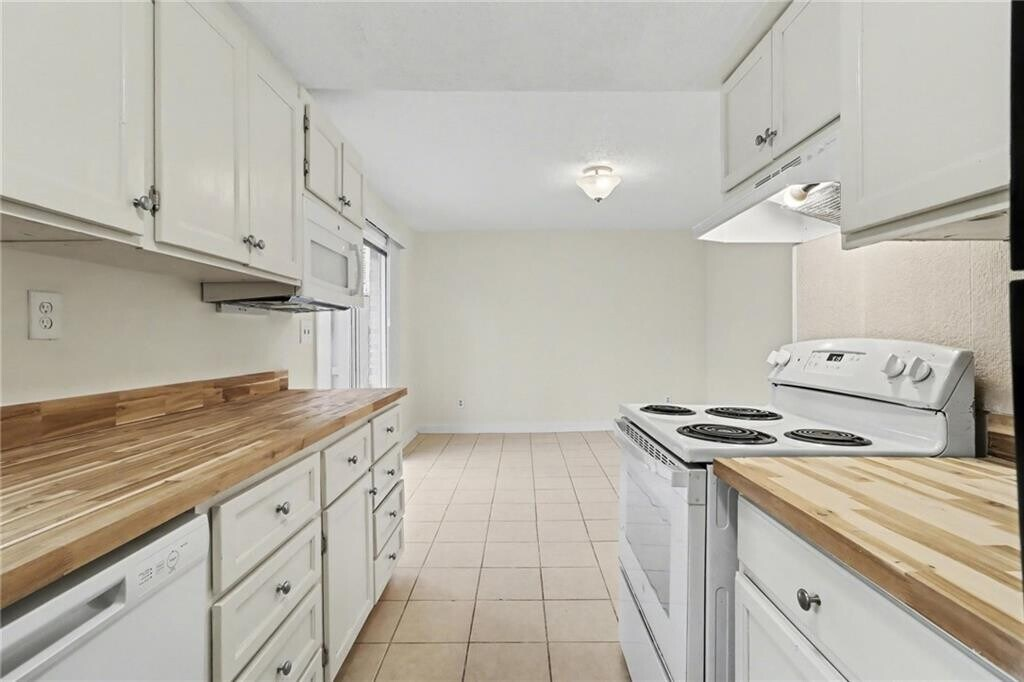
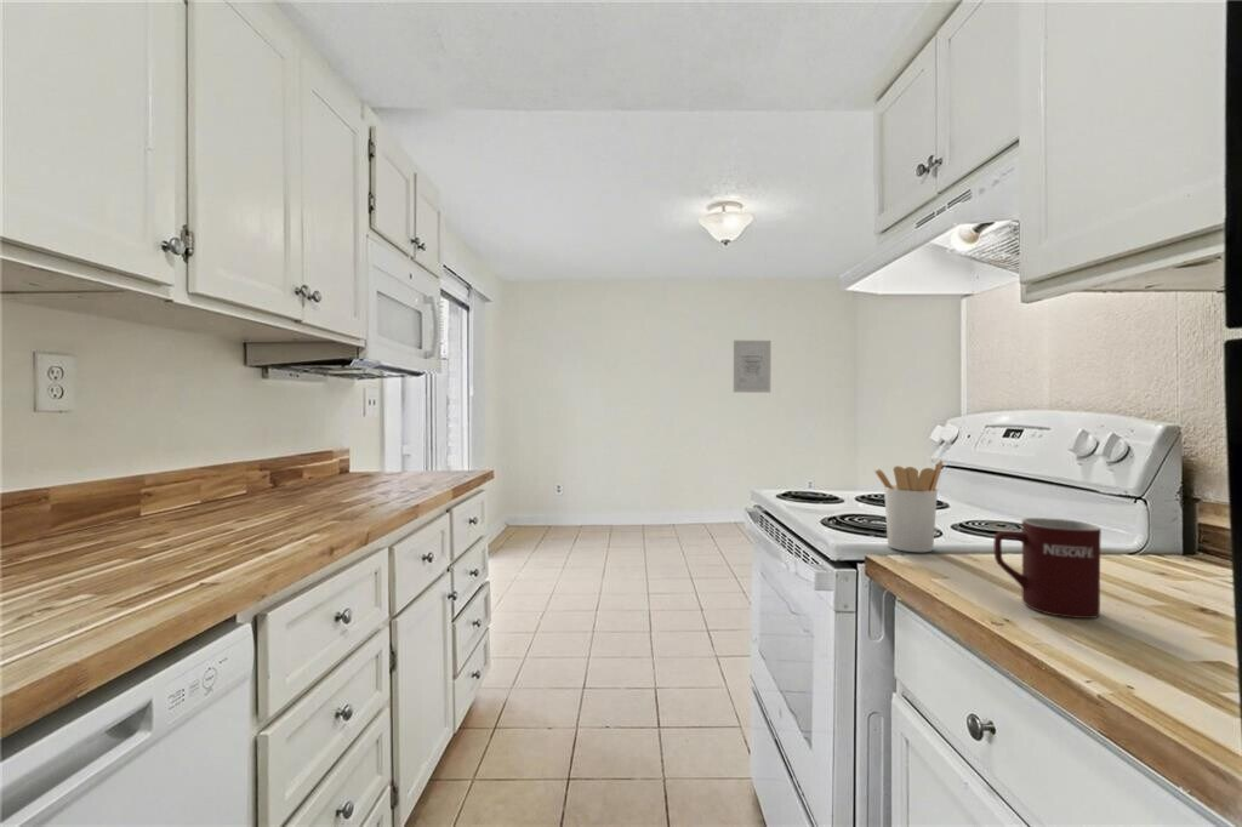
+ wall art (752, 366)
+ mug (1043, 564)
+ utensil holder (911, 504)
